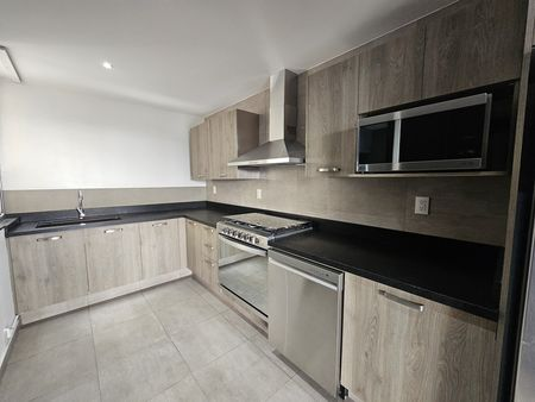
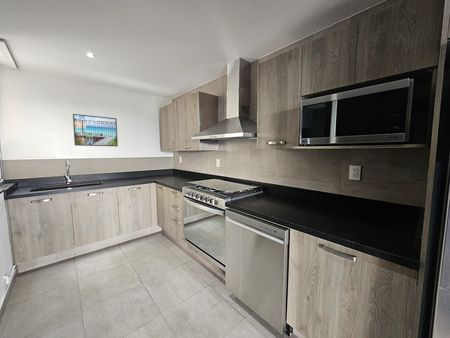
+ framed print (96, 131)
